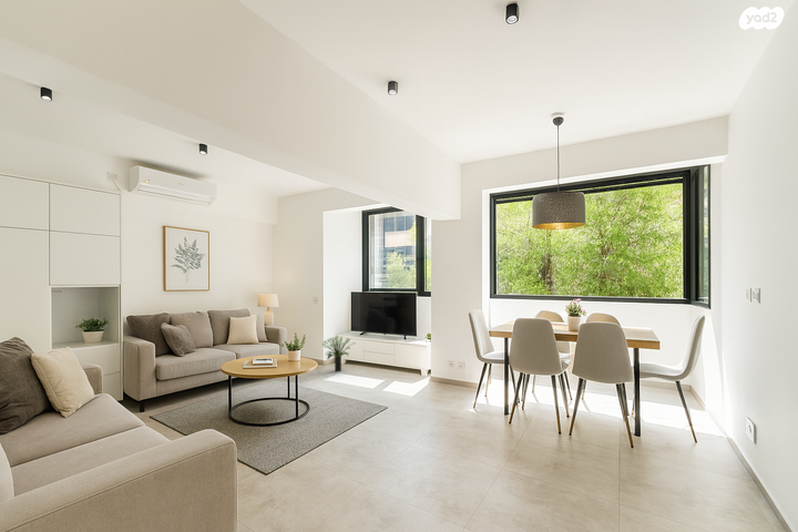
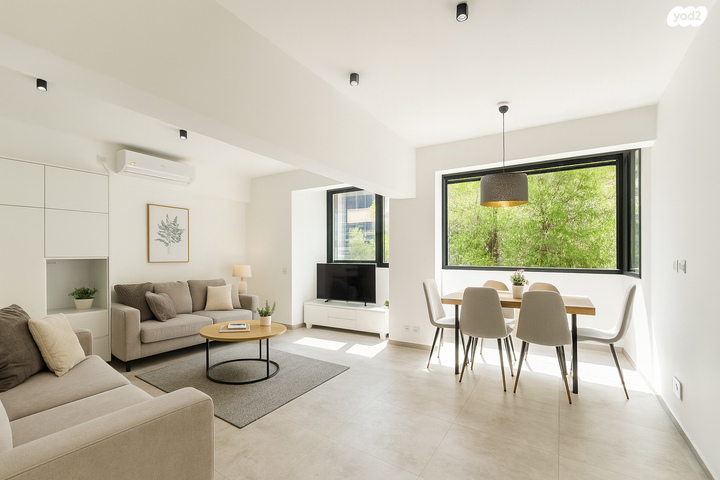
- potted plant (338, 352)
